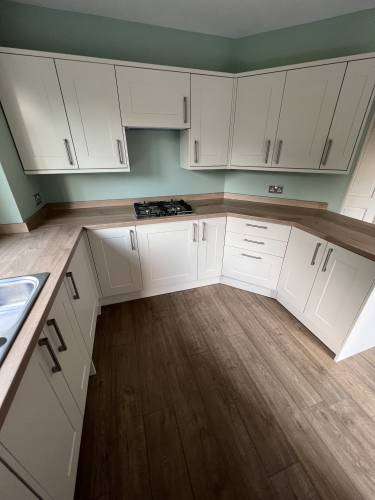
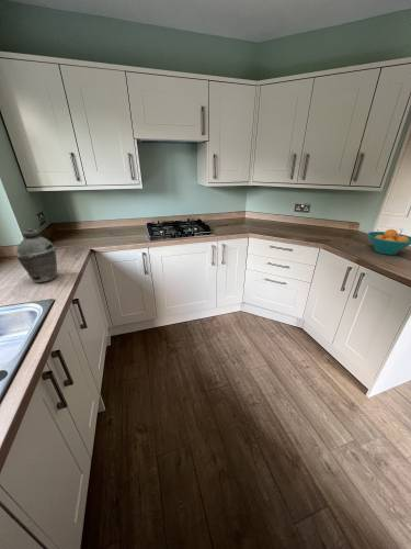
+ fruit bowl (389, 240)
+ kettle (37, 255)
